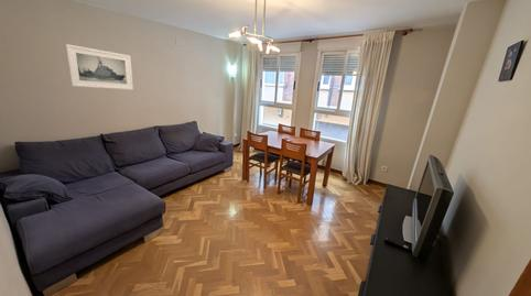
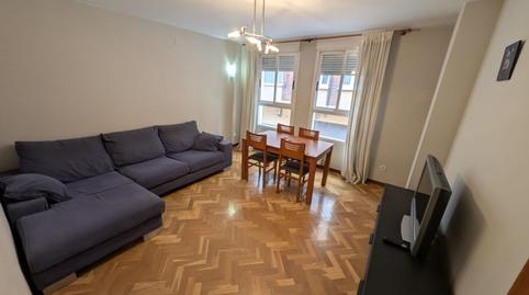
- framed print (102, 69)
